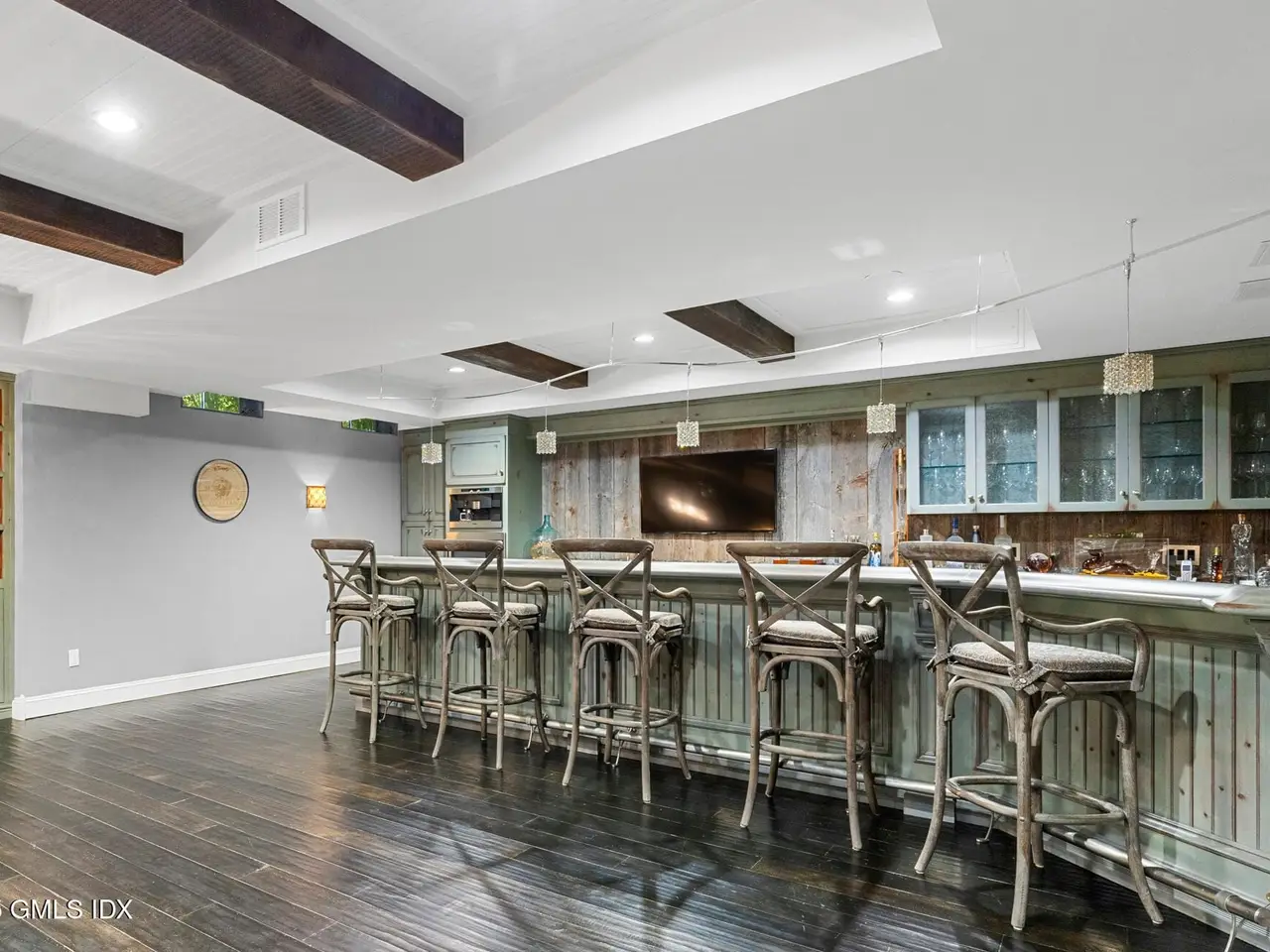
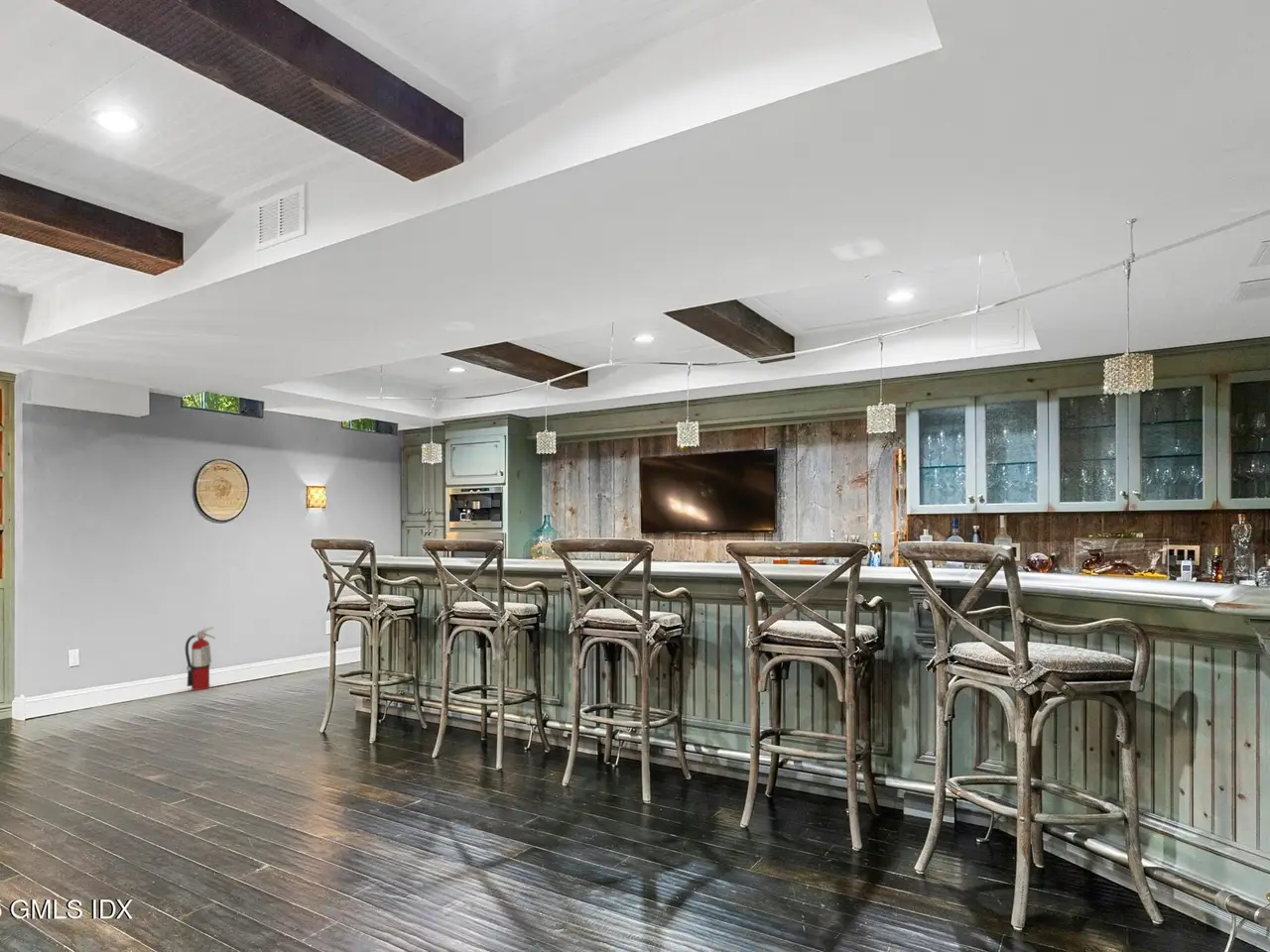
+ fire extinguisher (199, 657)
